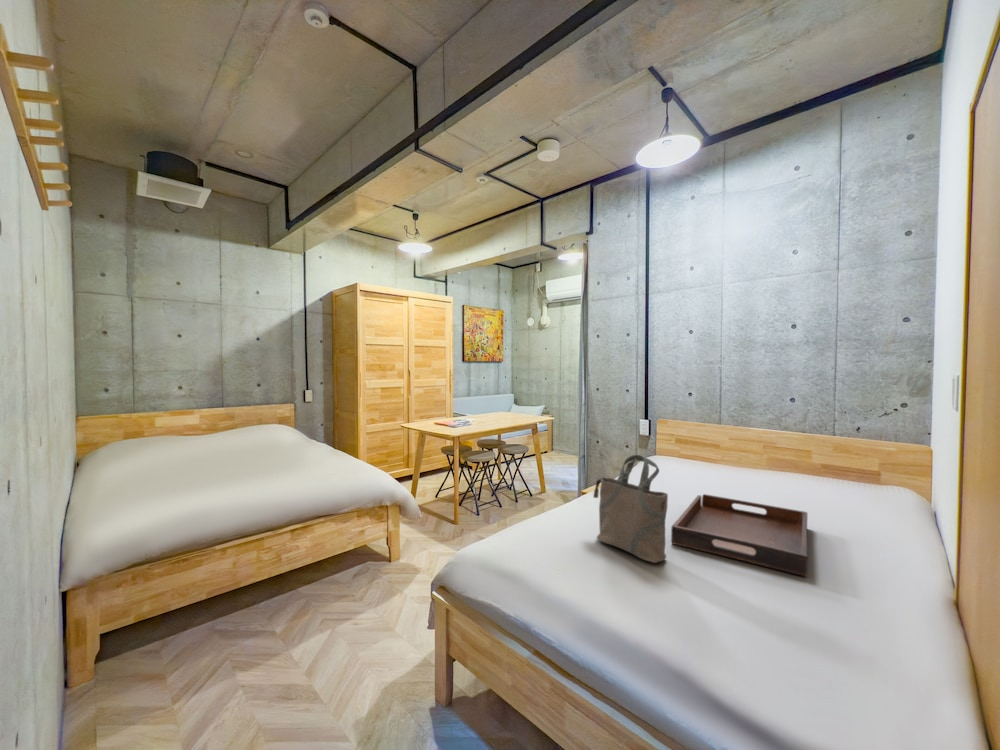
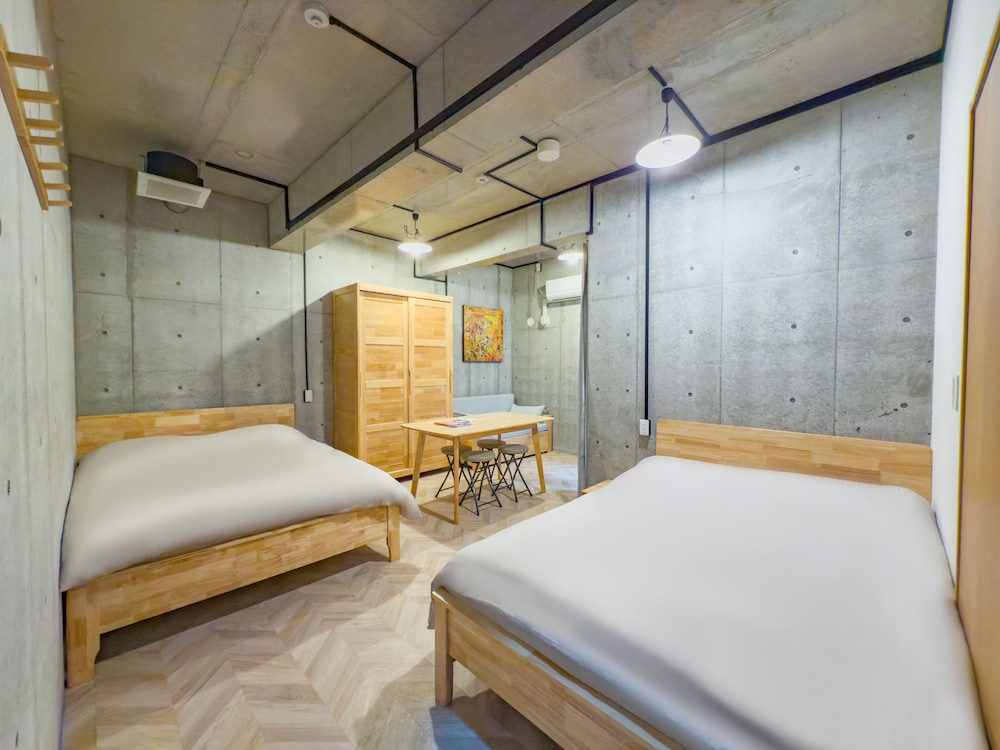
- tote bag (629, 501)
- serving tray (742, 526)
